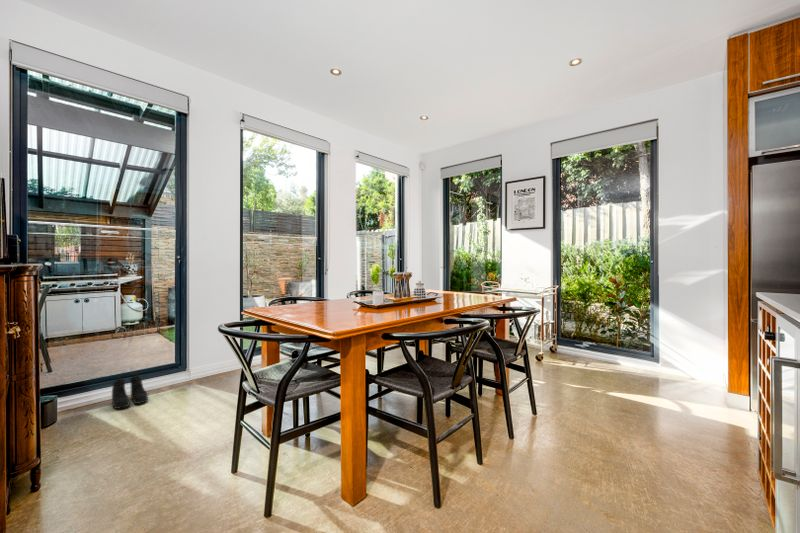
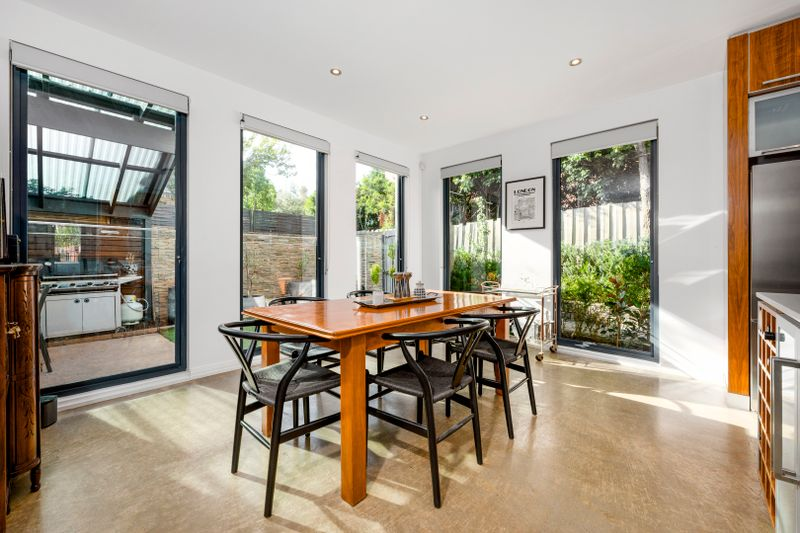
- boots (131, 390)
